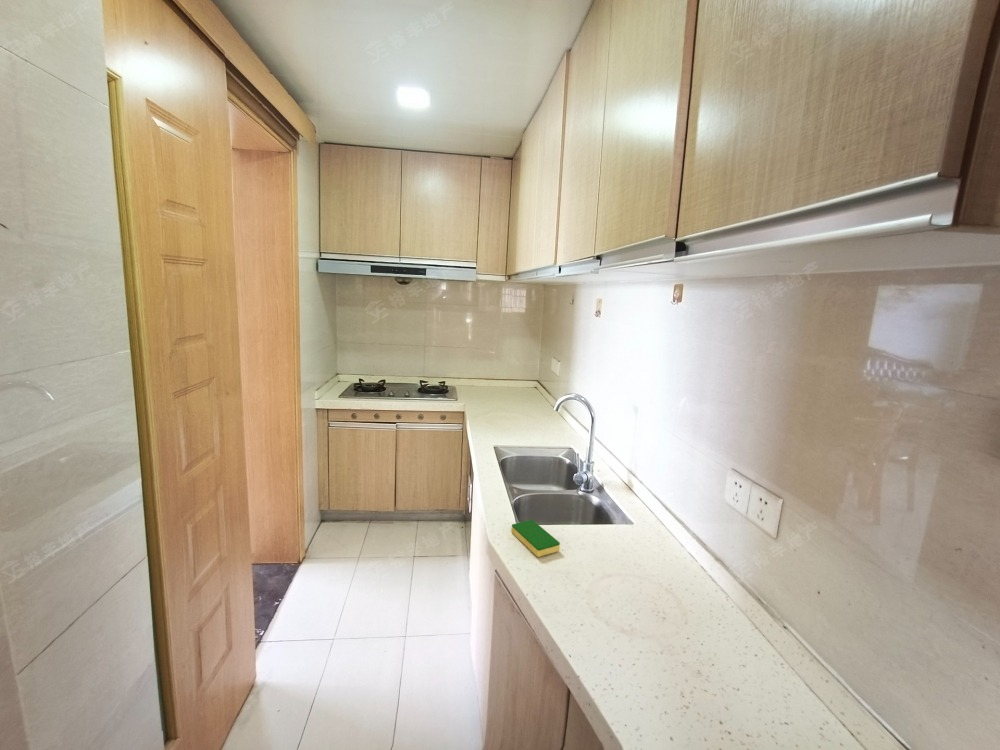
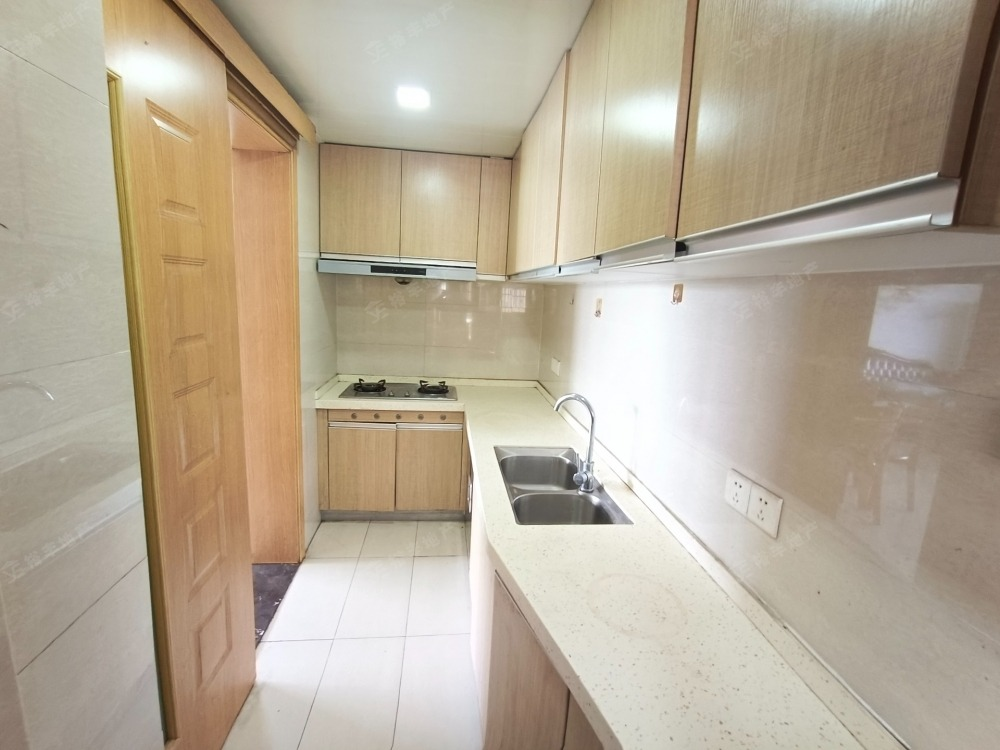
- dish sponge (534, 537)
